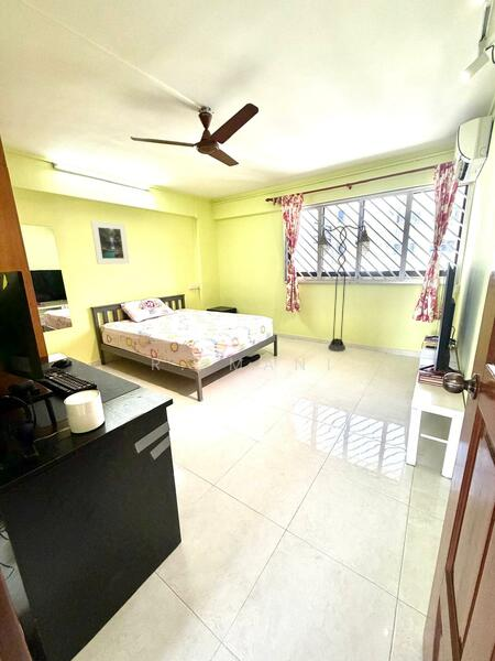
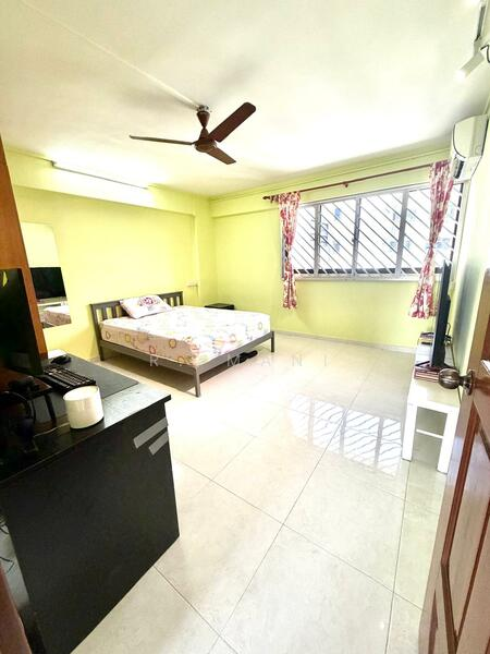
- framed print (111, 243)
- floor lamp (343, 290)
